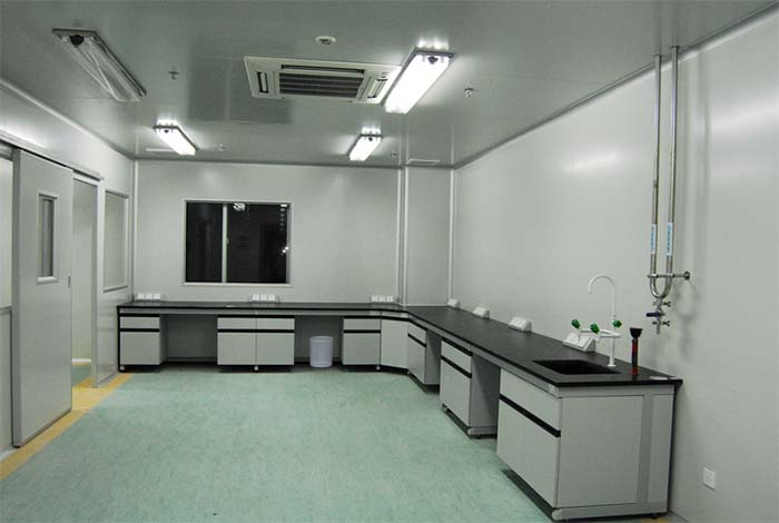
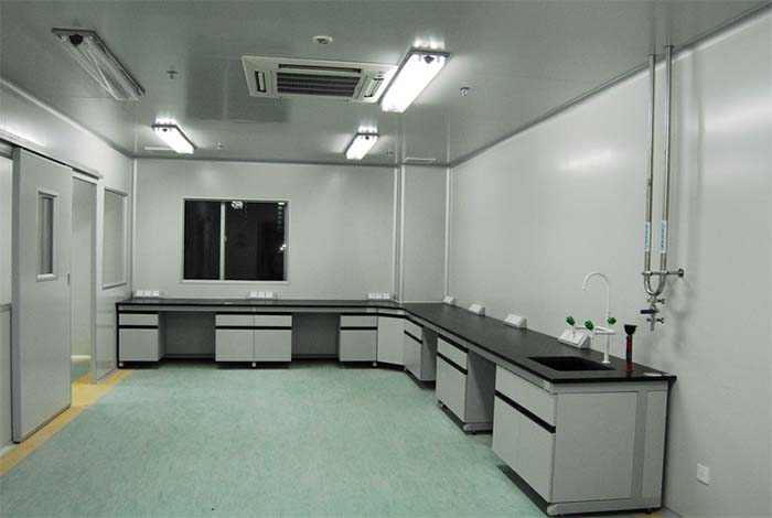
- waste bin (321, 352)
